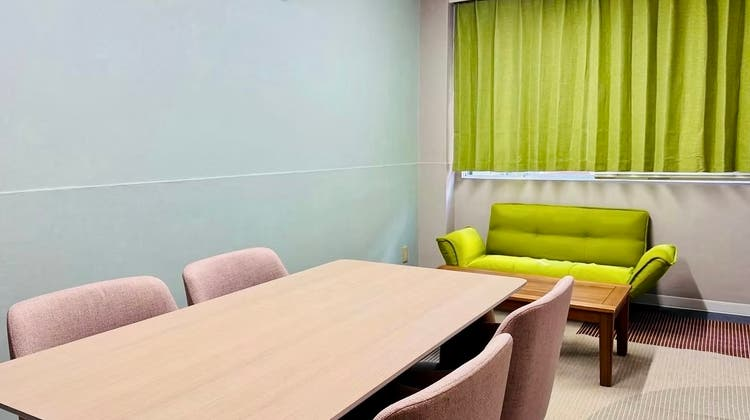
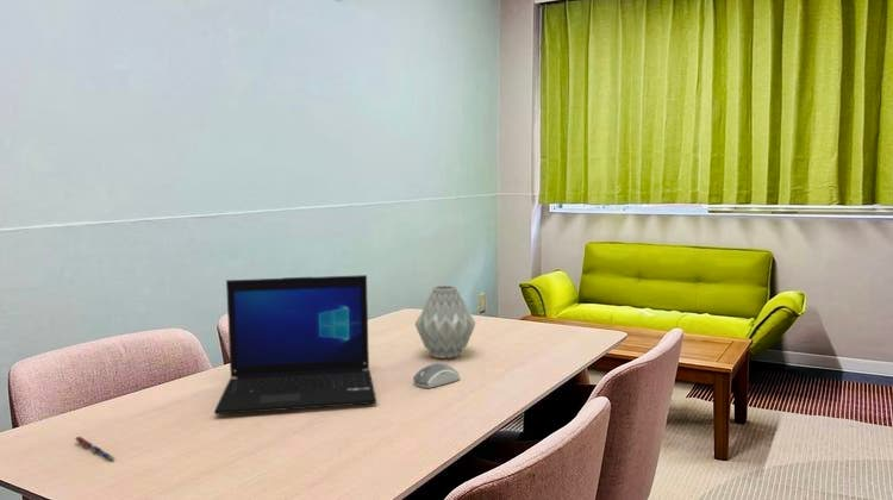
+ computer mouse (437, 371)
+ pen (94, 446)
+ laptop (296, 339)
+ vase (445, 321)
